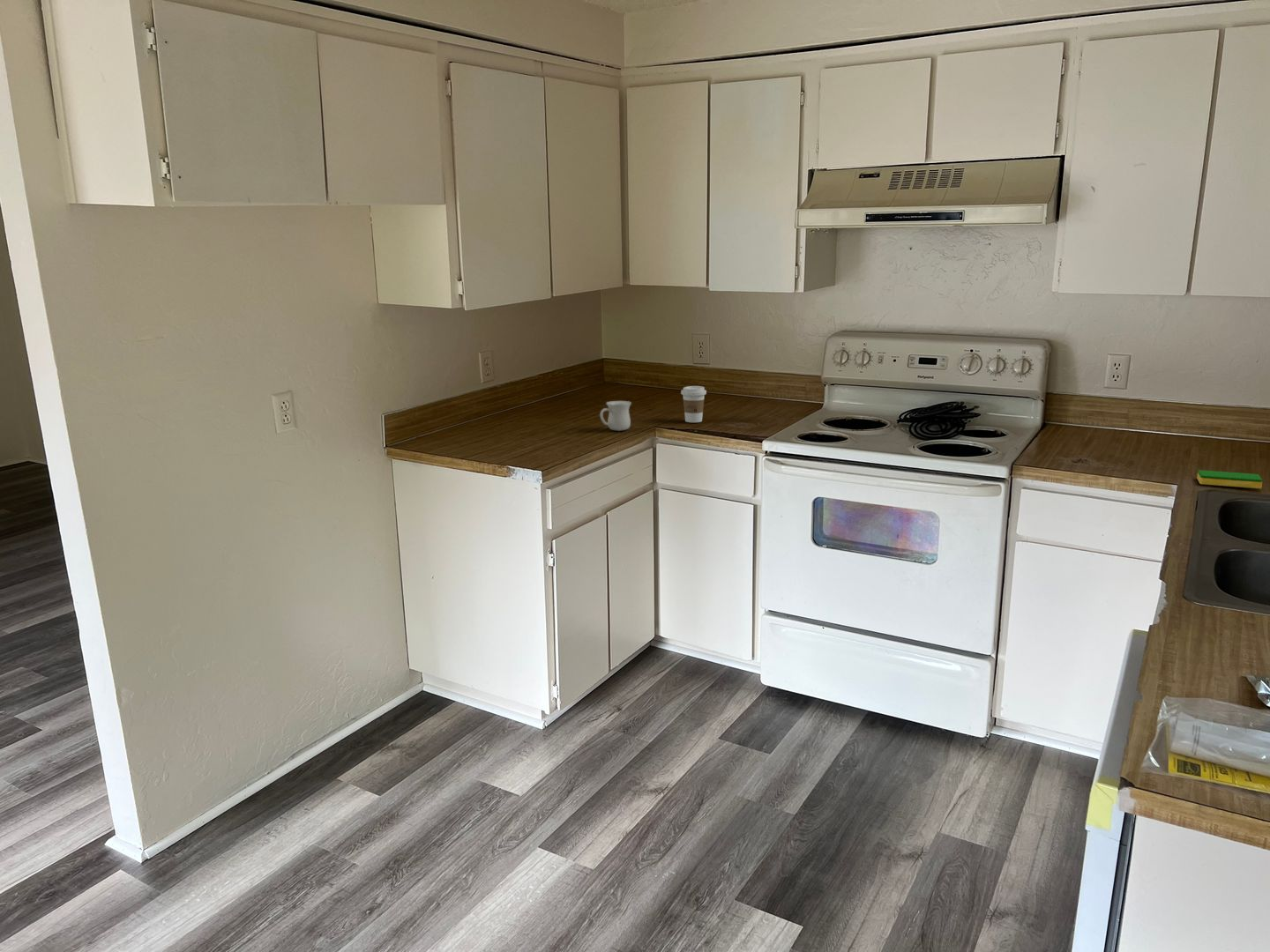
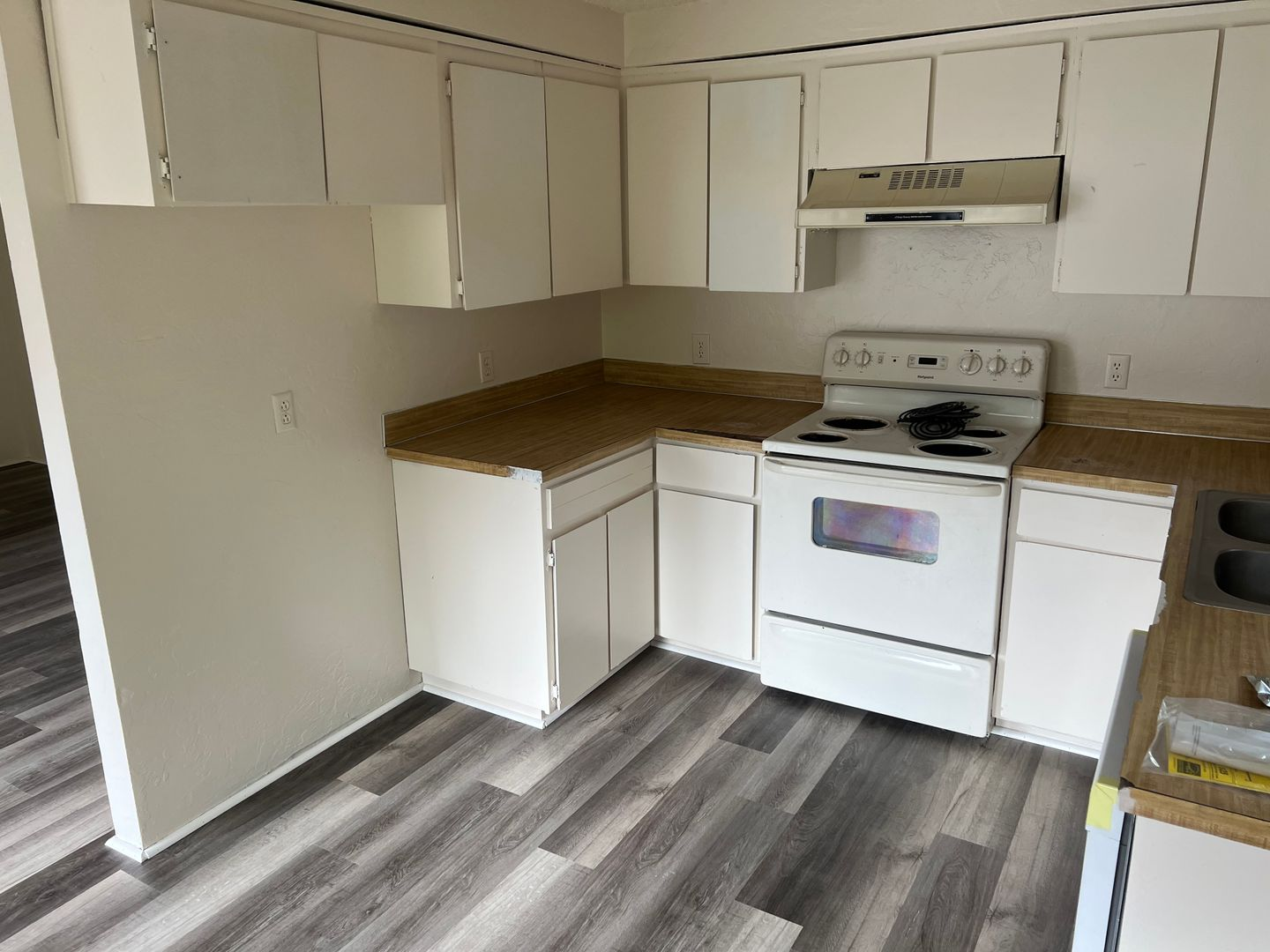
- mug (615, 416)
- coffee cup (693, 404)
- dish sponge (1229, 479)
